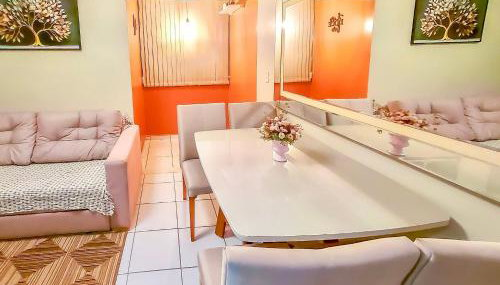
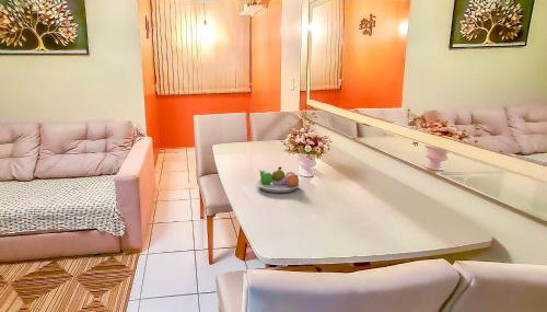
+ fruit bowl (277, 177)
